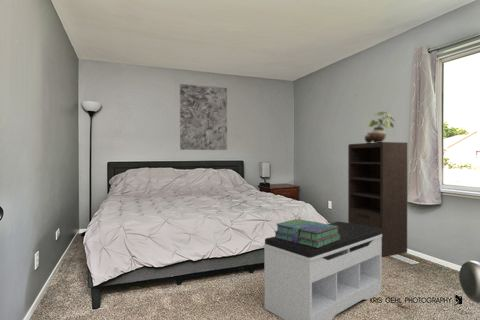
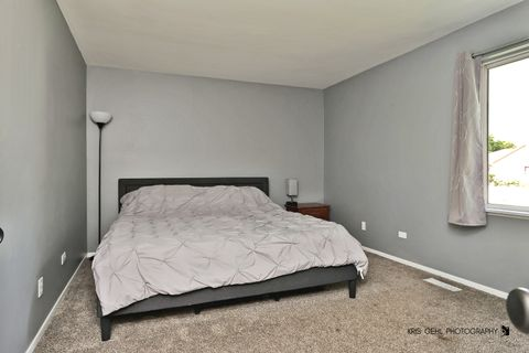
- shelving unit (375, 195)
- wall art (204, 118)
- bench (326, 266)
- stack of books (306, 231)
- potted plant (379, 127)
